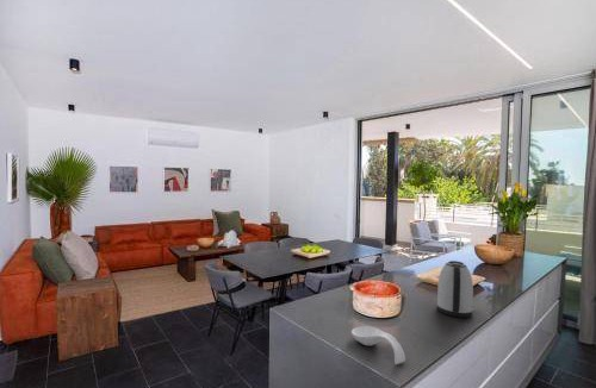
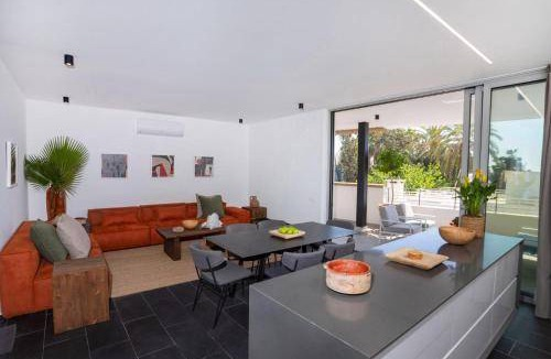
- kettle (455, 287)
- spoon rest (377, 338)
